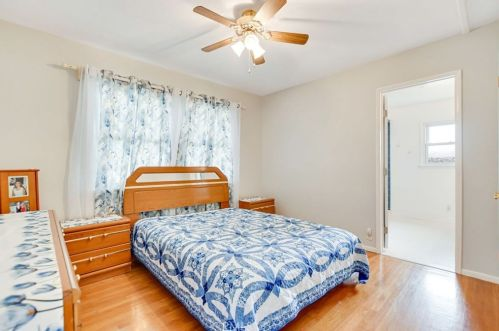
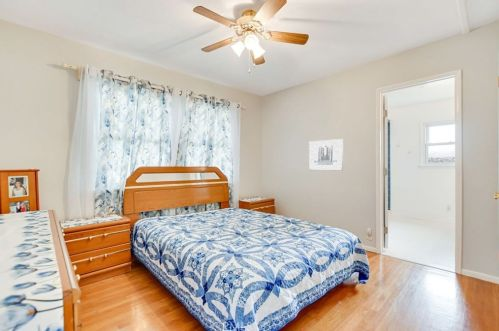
+ wall art (325, 155)
